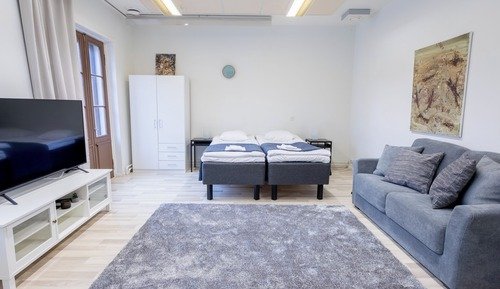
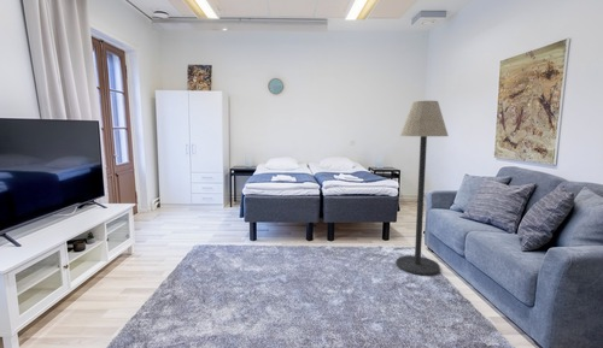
+ floor lamp (421, 187)
